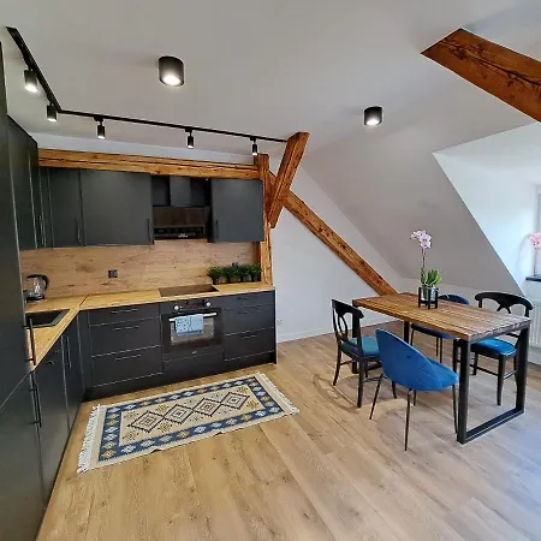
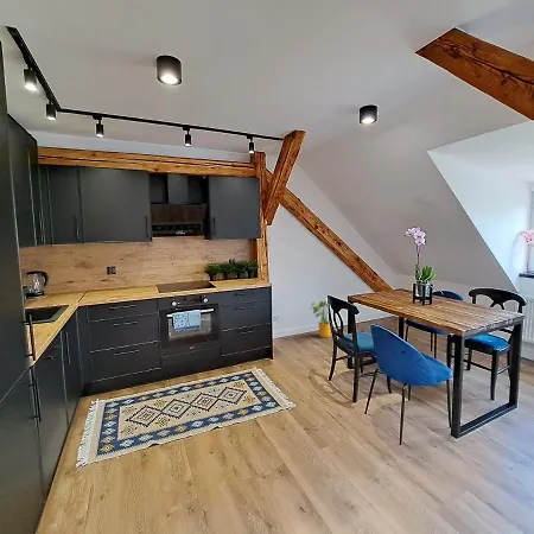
+ house plant (323, 319)
